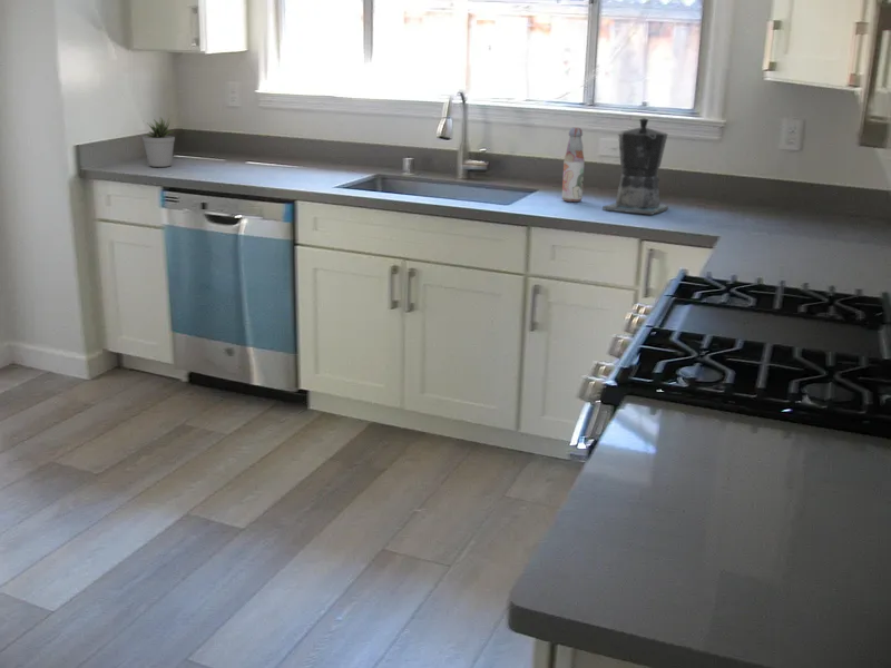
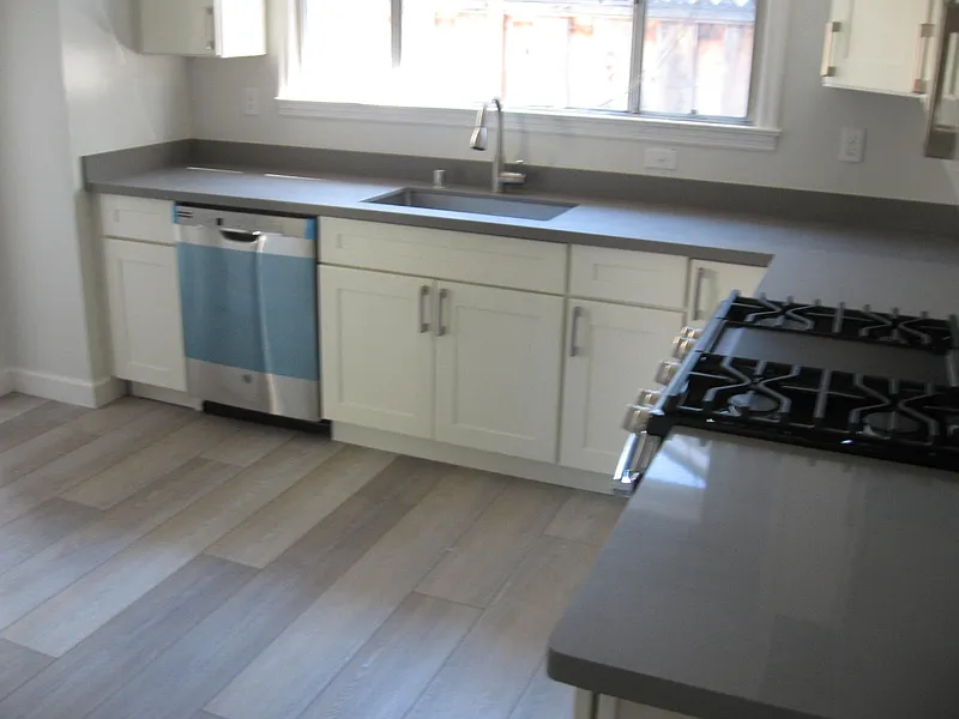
- potted plant (158, 140)
- coffee maker (639, 164)
- bottle (574, 164)
